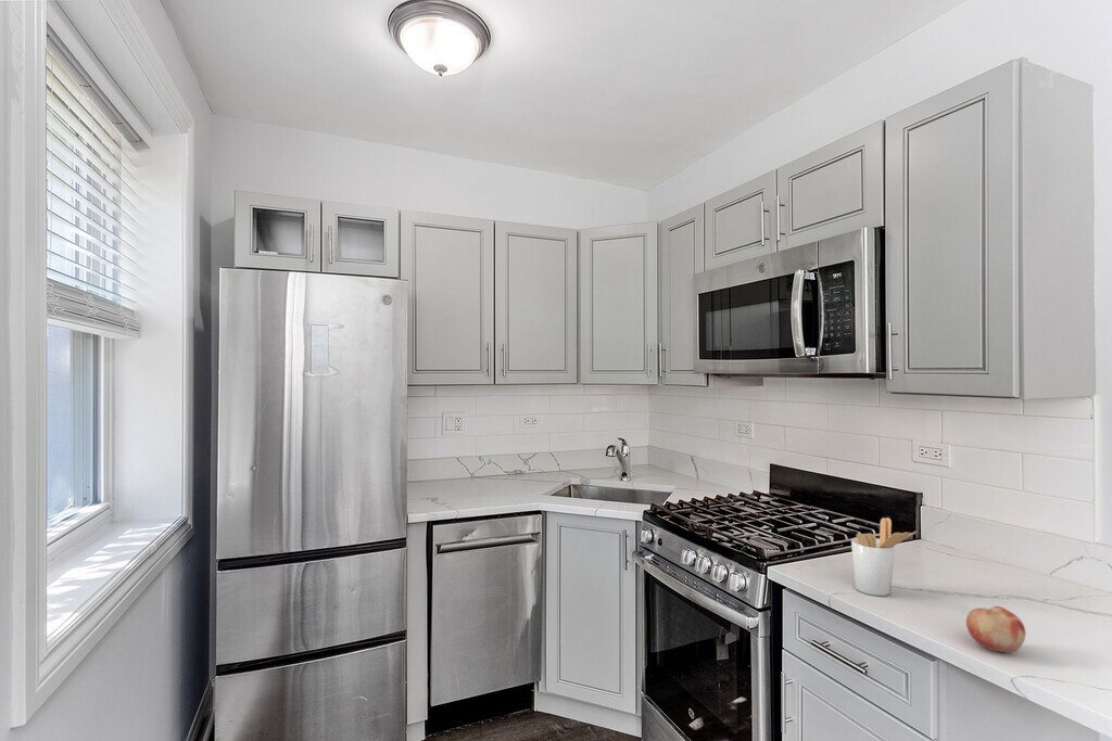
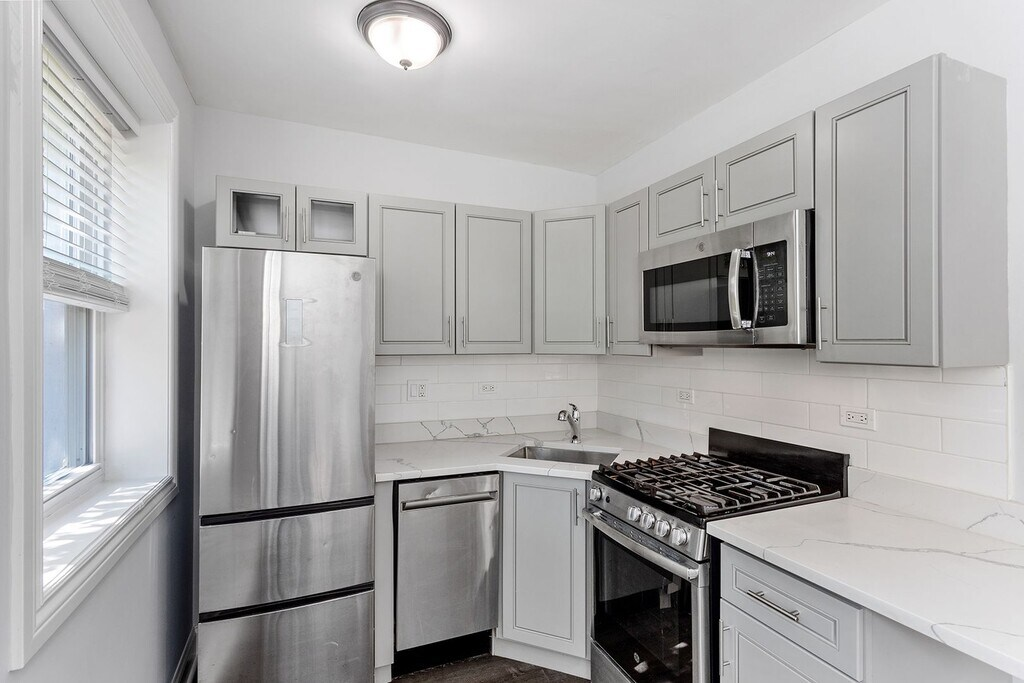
- utensil holder (882, 557)
- fruit (995, 628)
